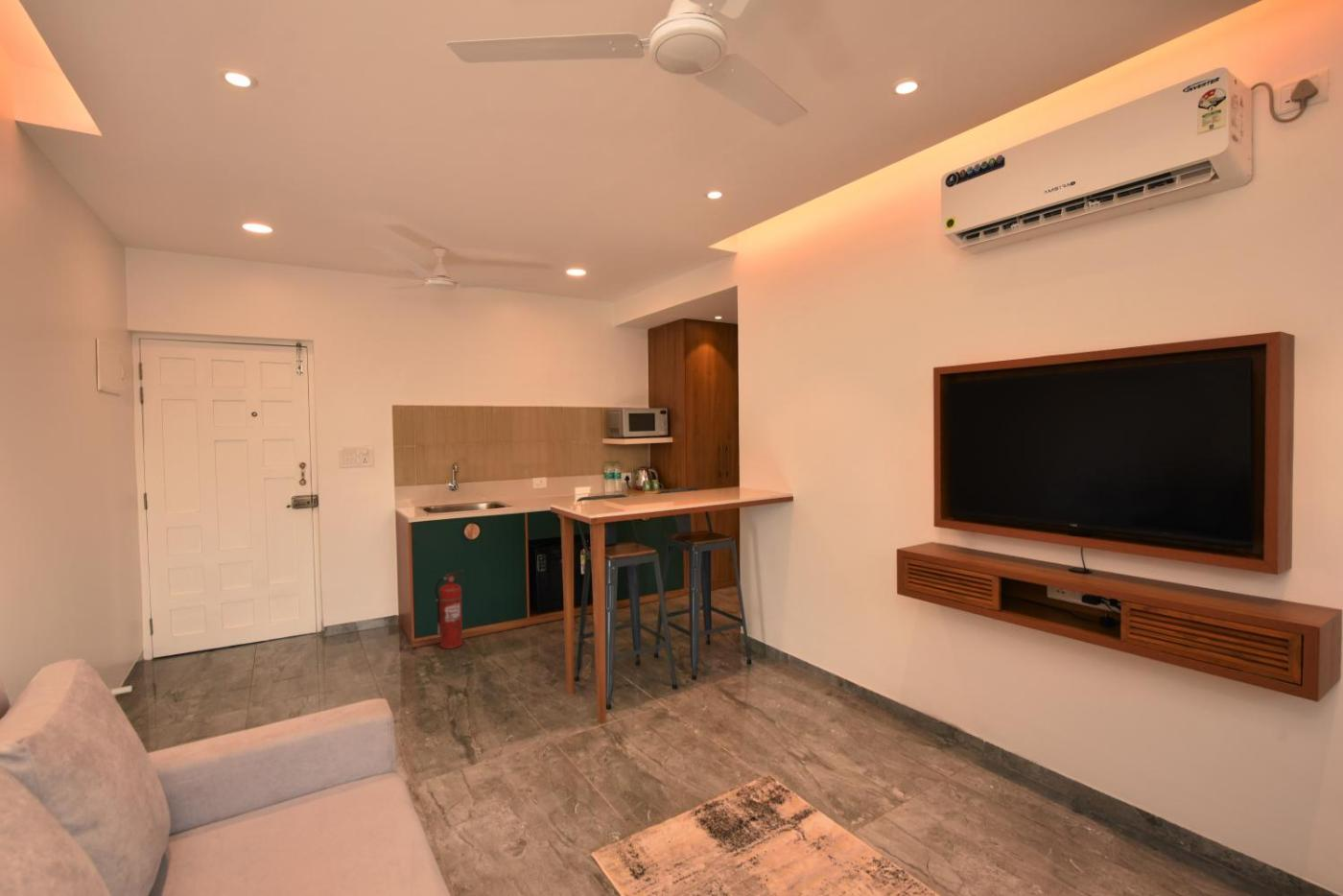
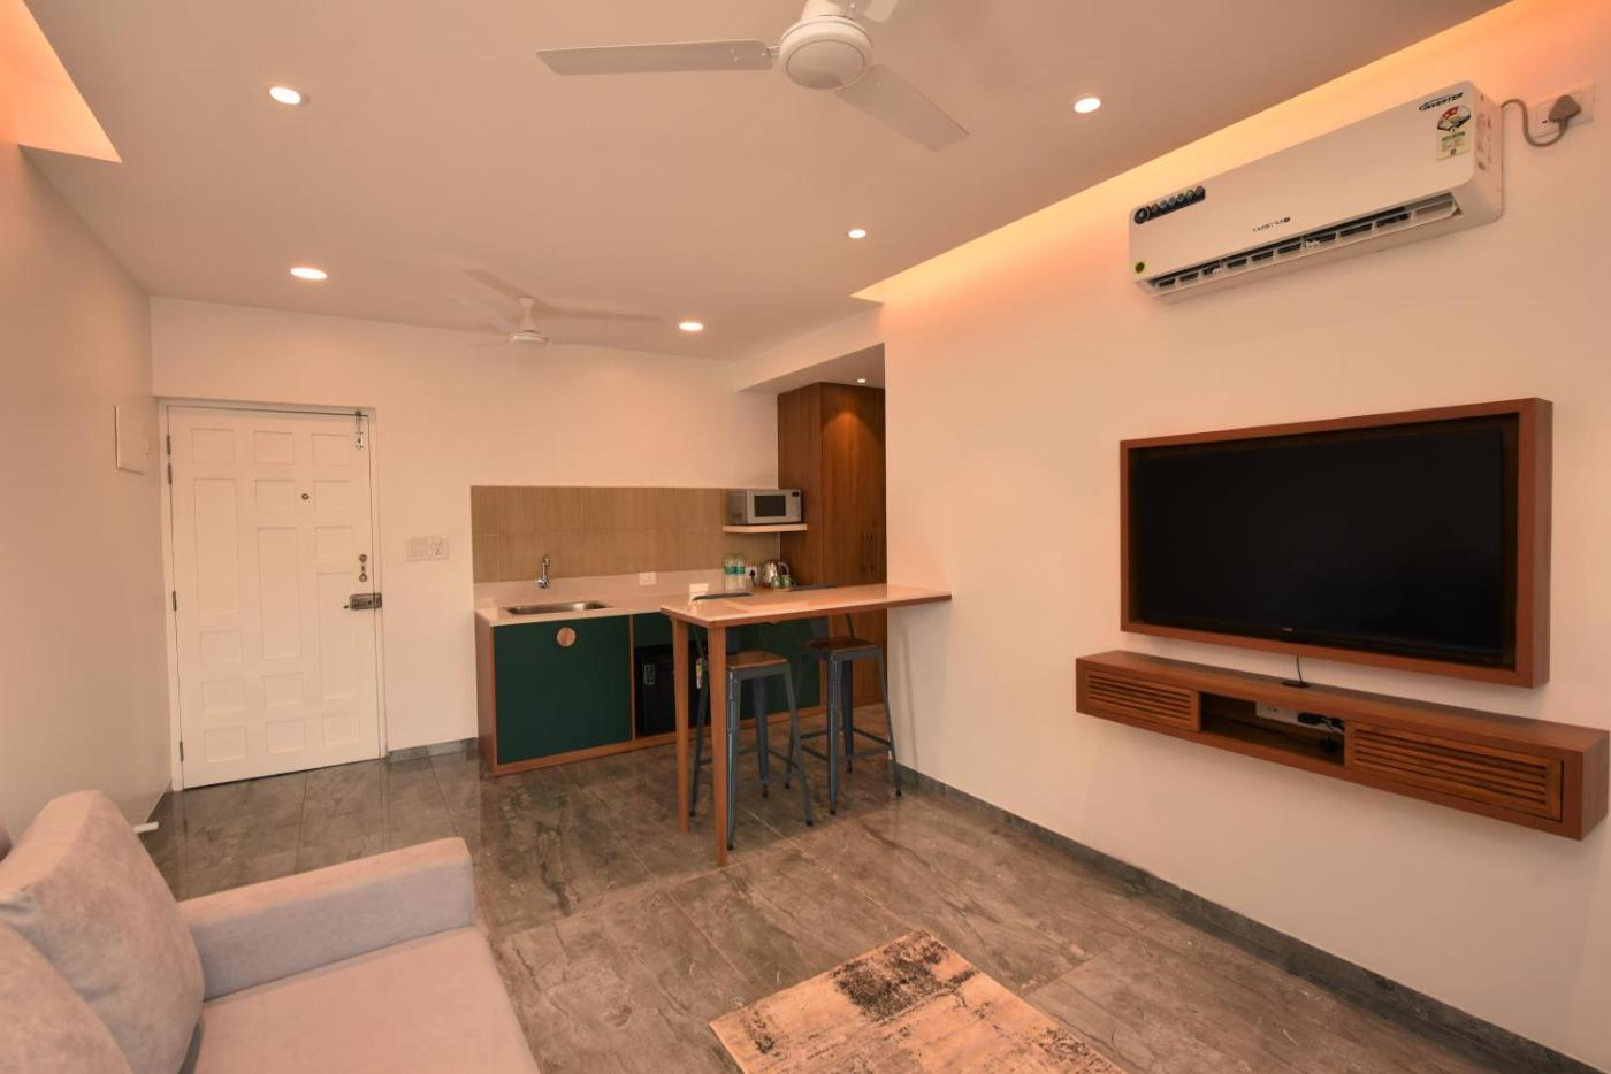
- fire extinguisher (450, 608)
